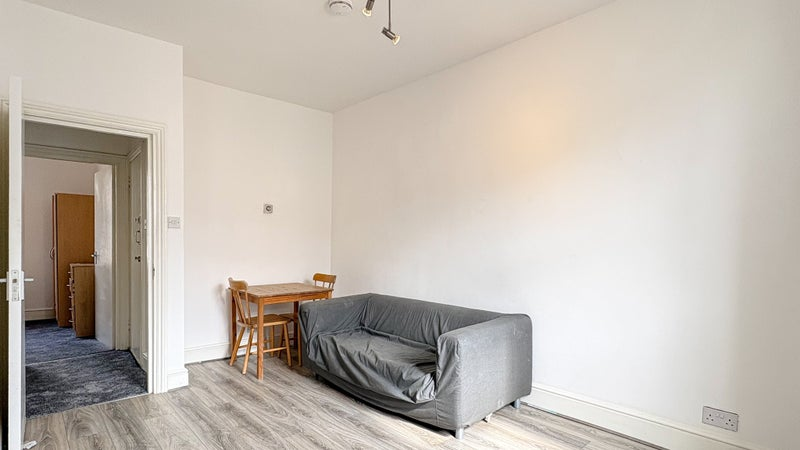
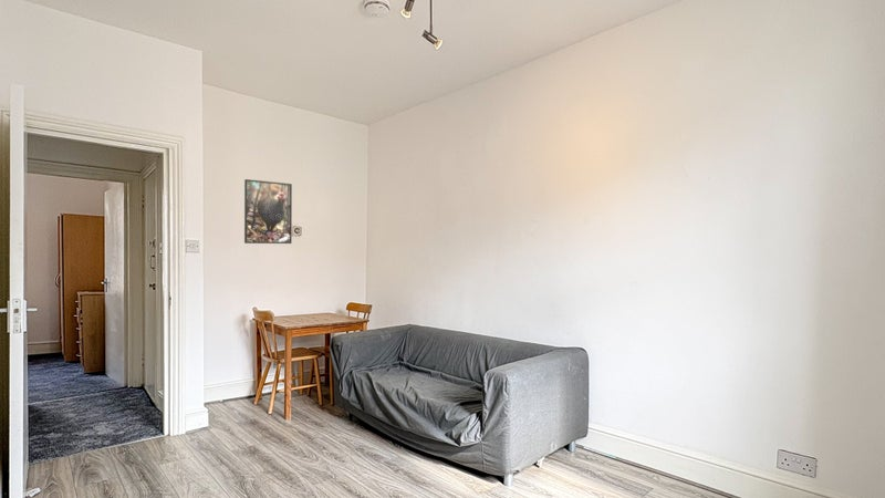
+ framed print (269, 212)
